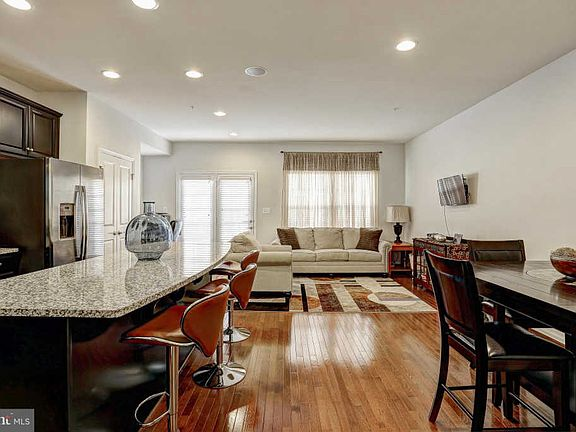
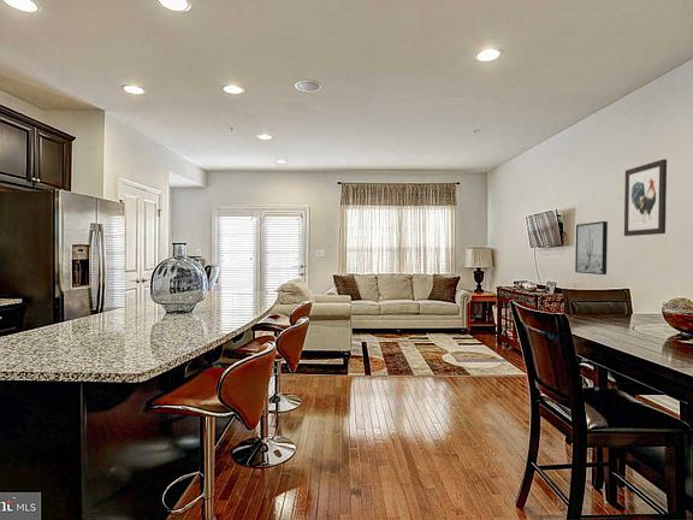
+ wall art (590, 248)
+ wall art (644, 200)
